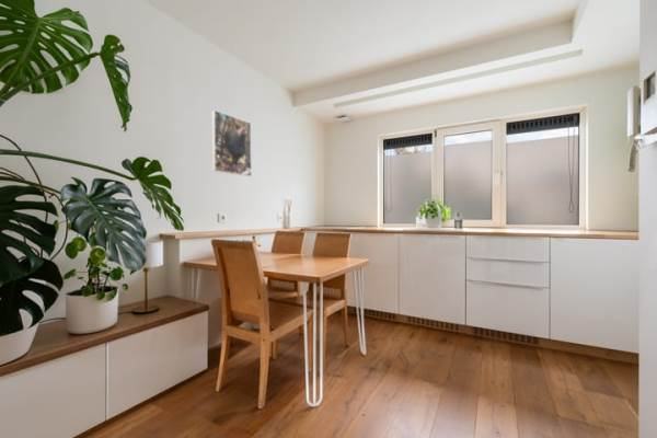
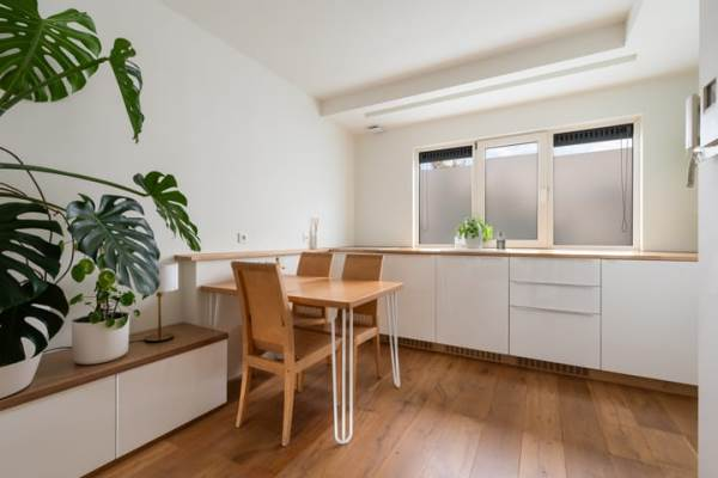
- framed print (232, 145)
